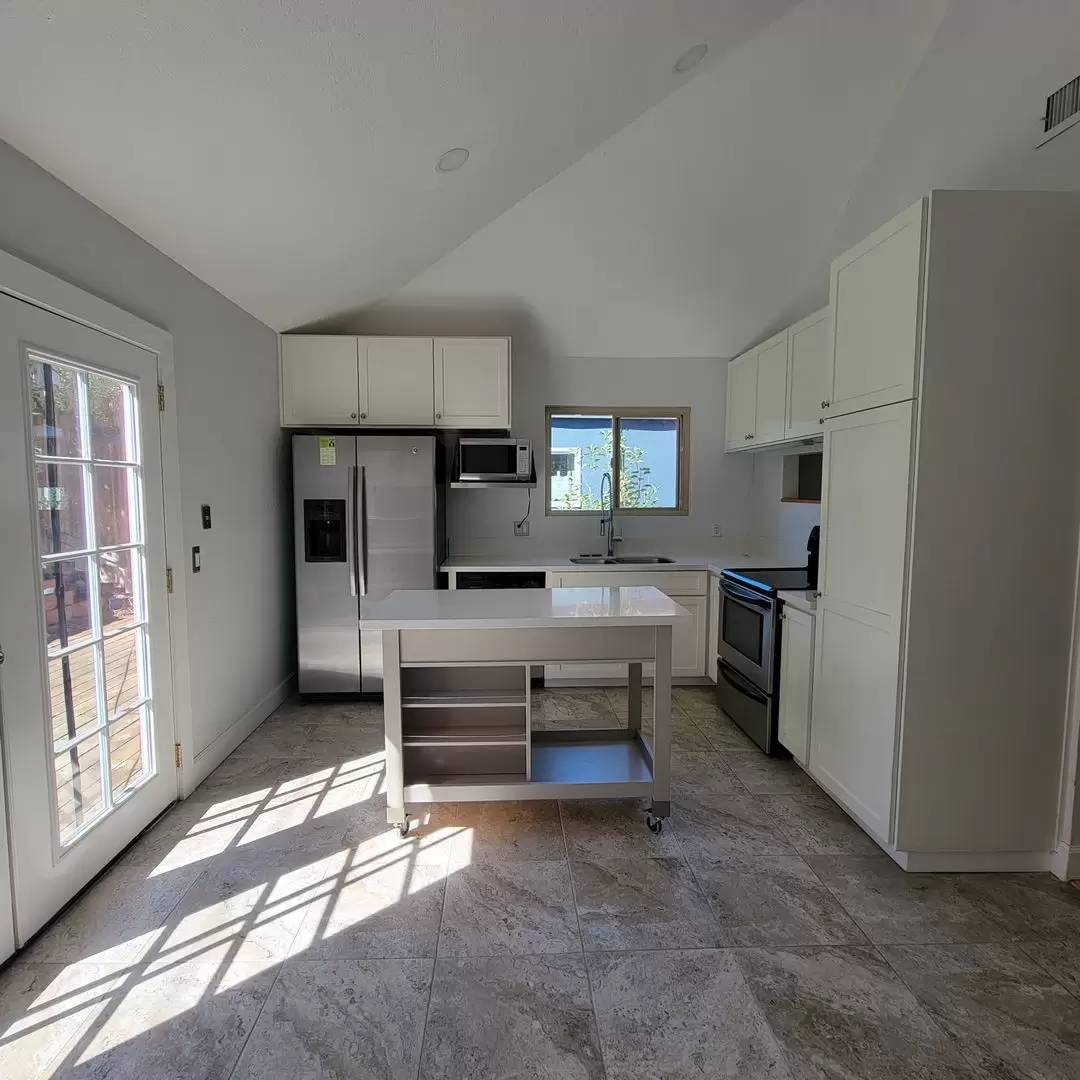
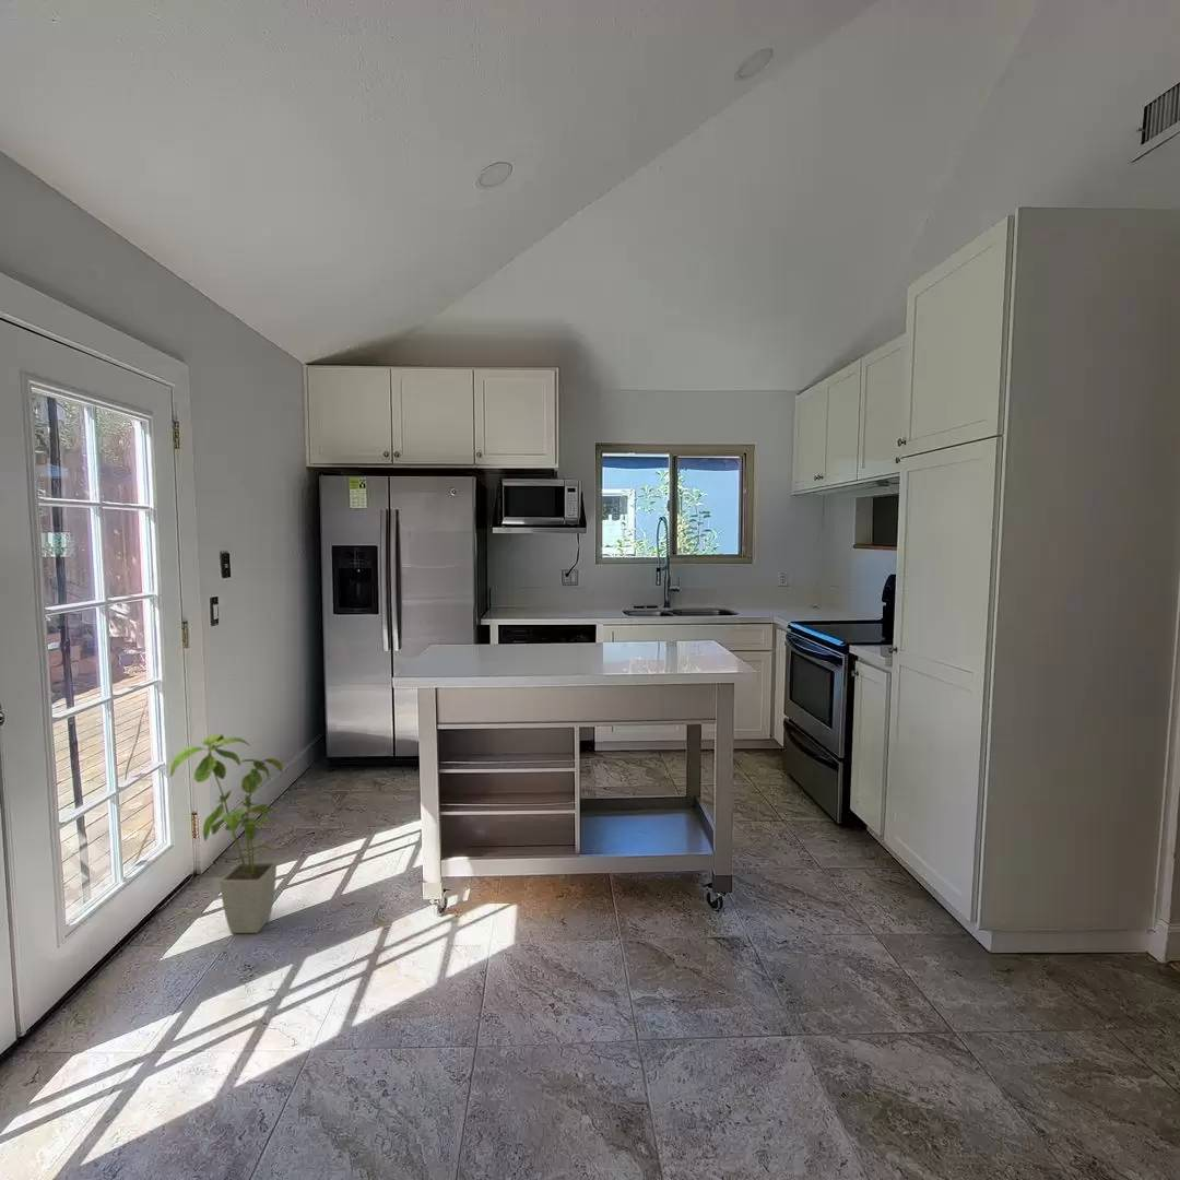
+ house plant (234, 837)
